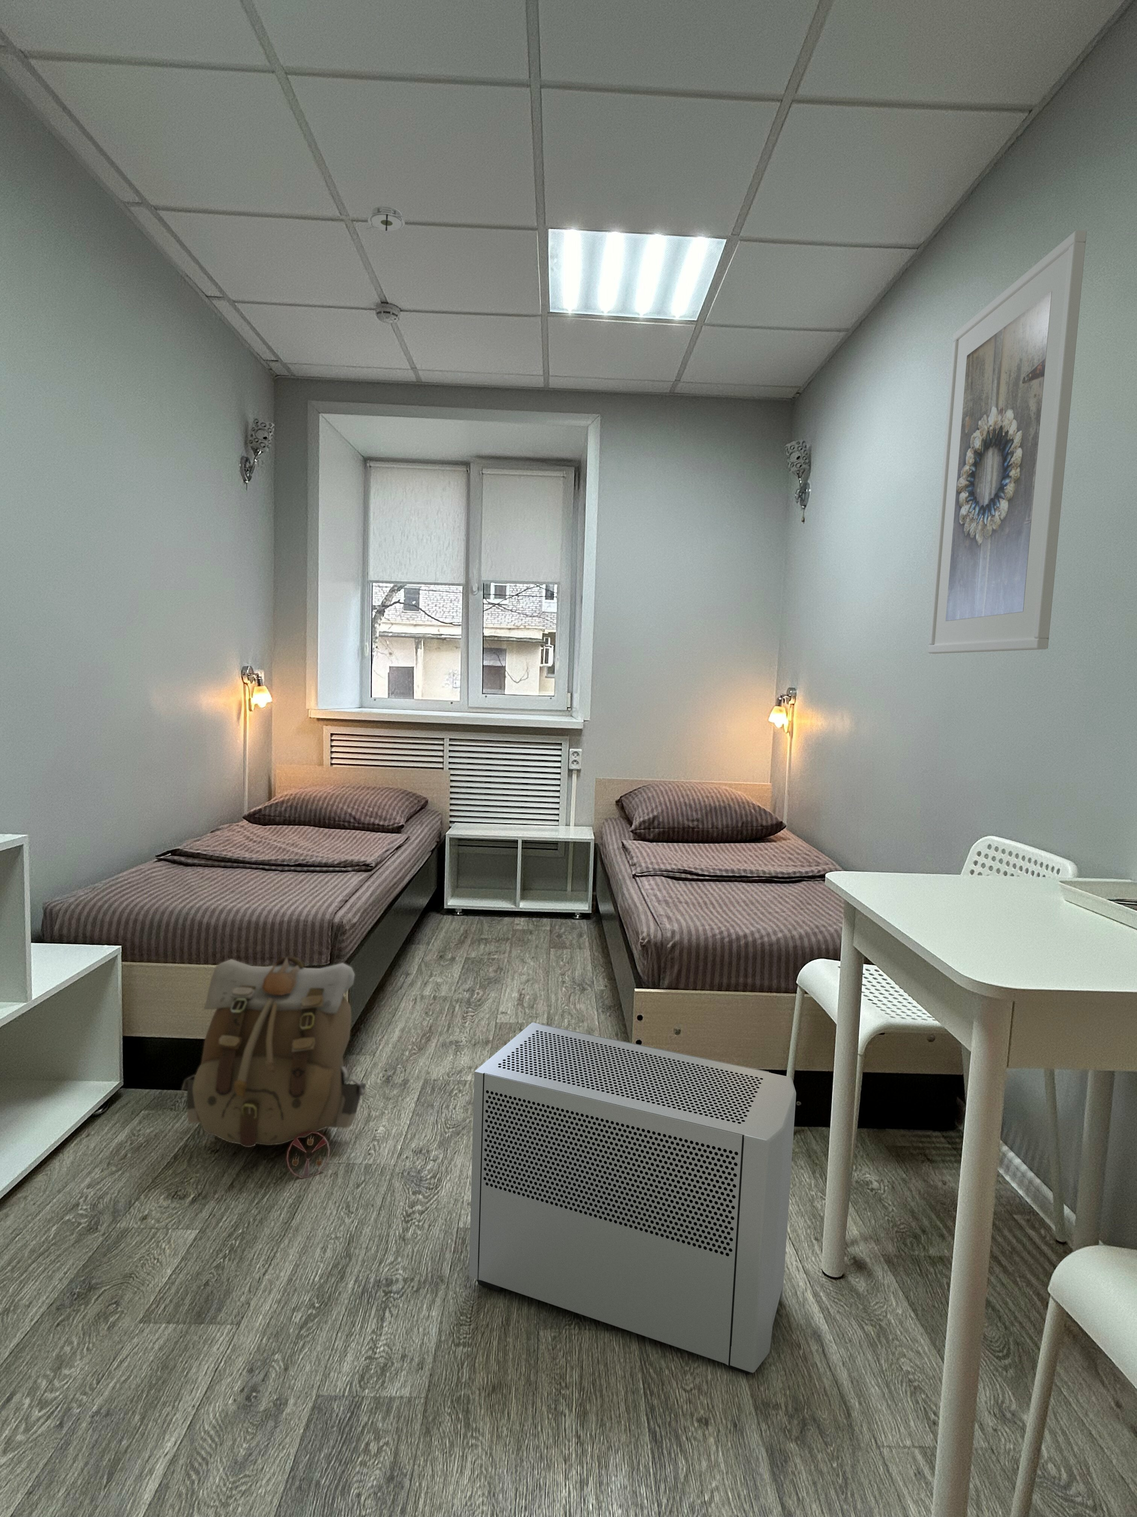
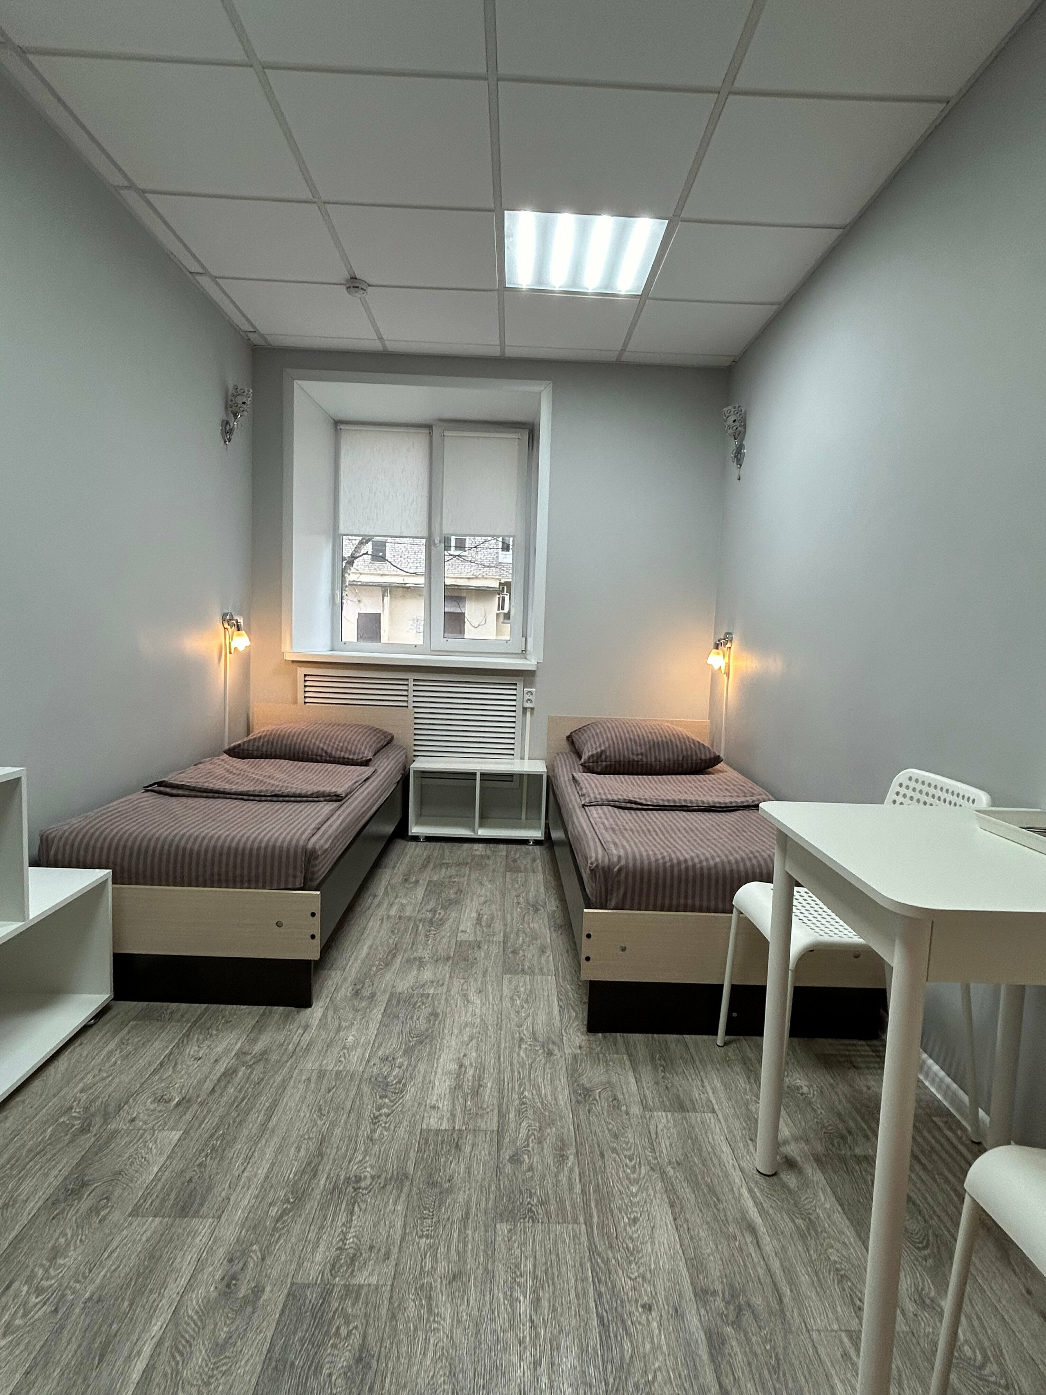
- air purifier (633, 1183)
- smoke detector (386, 219)
- backpack (275, 1054)
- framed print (995, 474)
